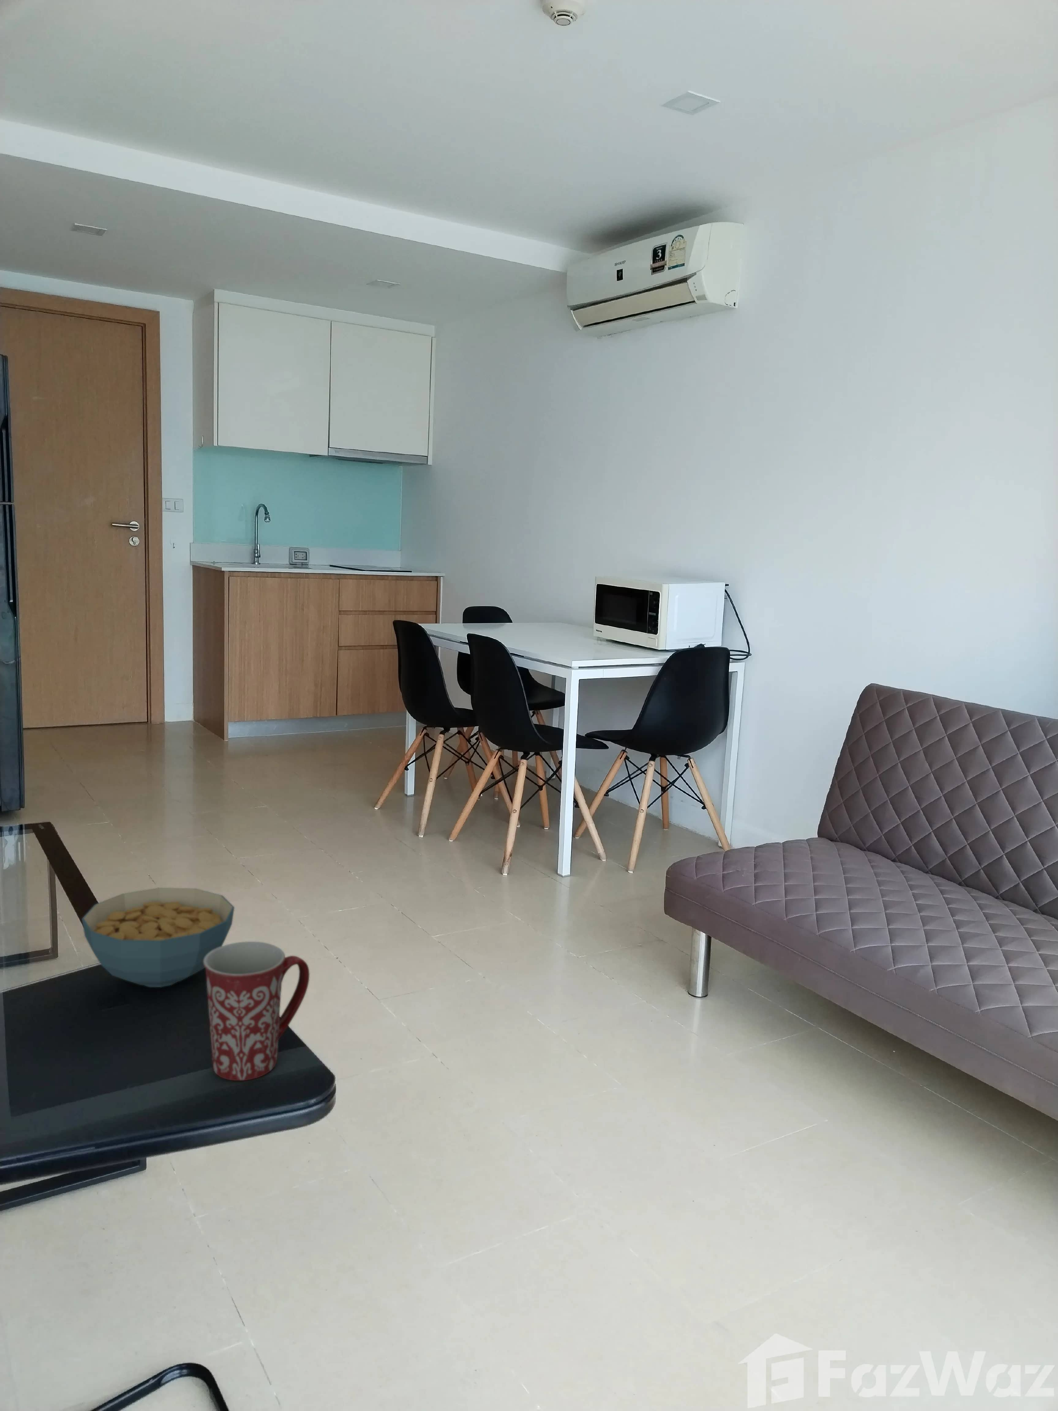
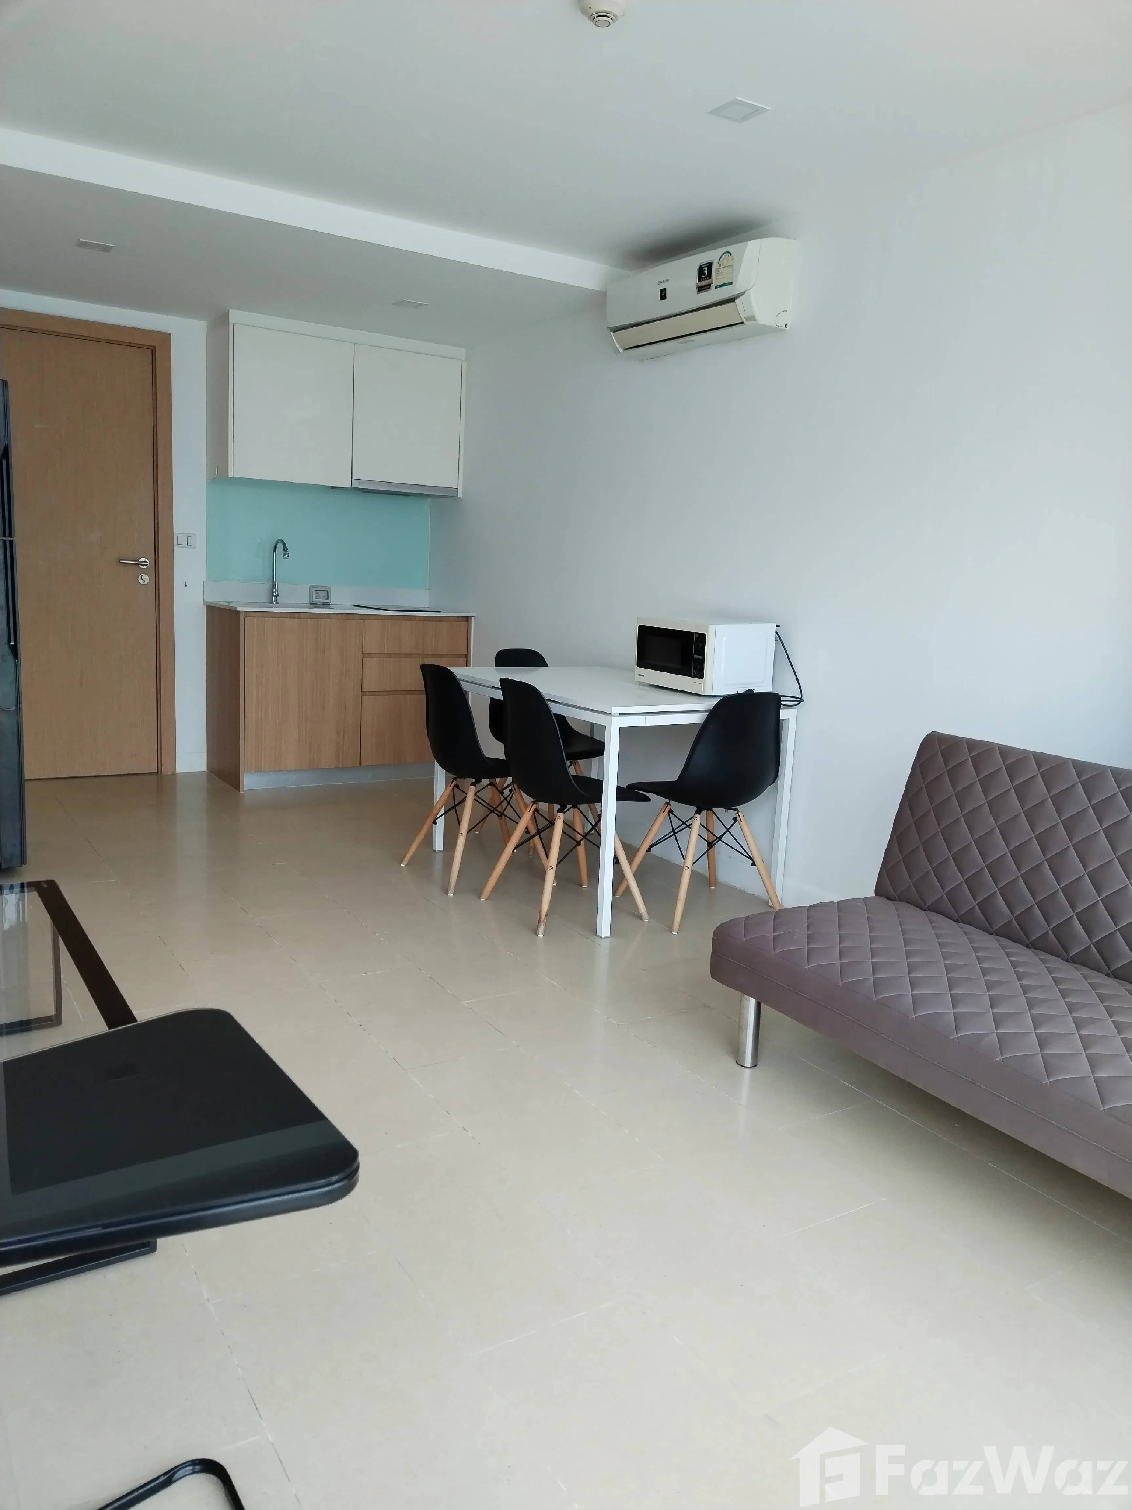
- mug (259, 1008)
- cereal bowl (160, 945)
